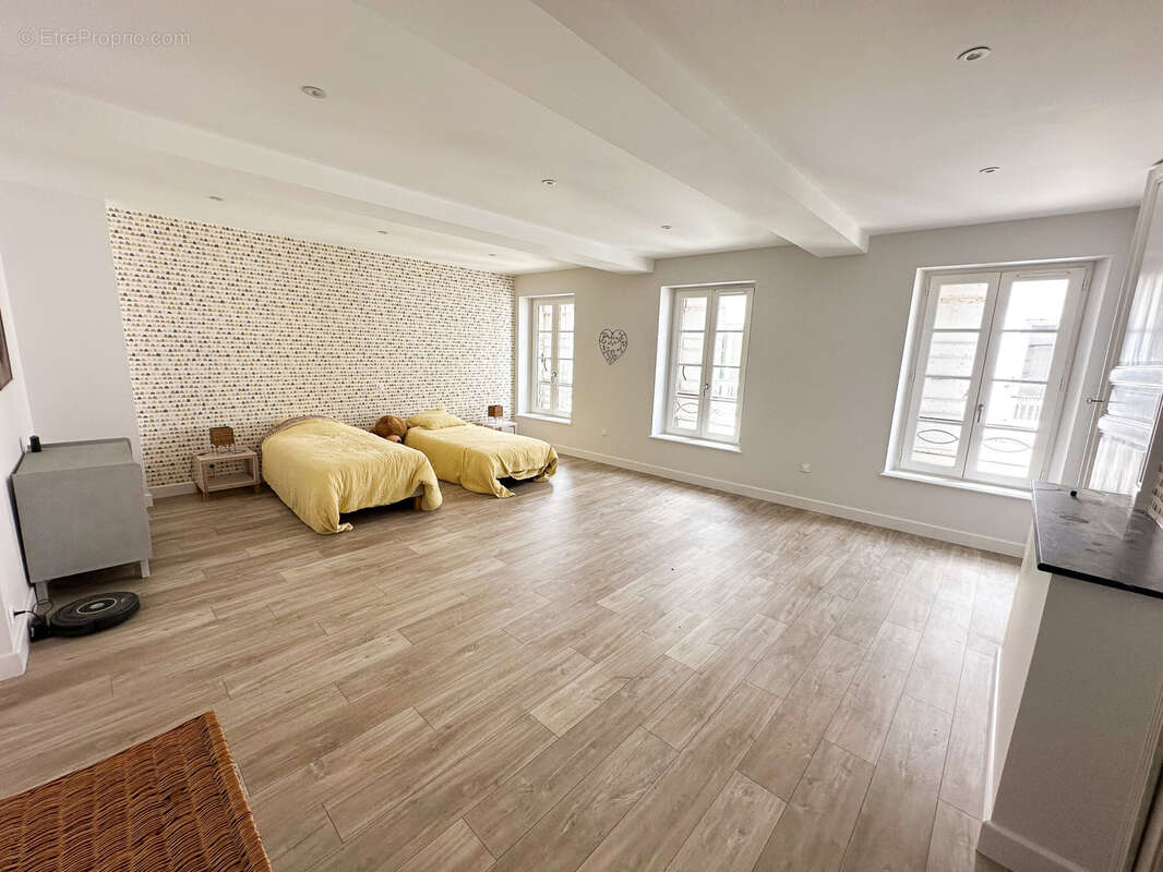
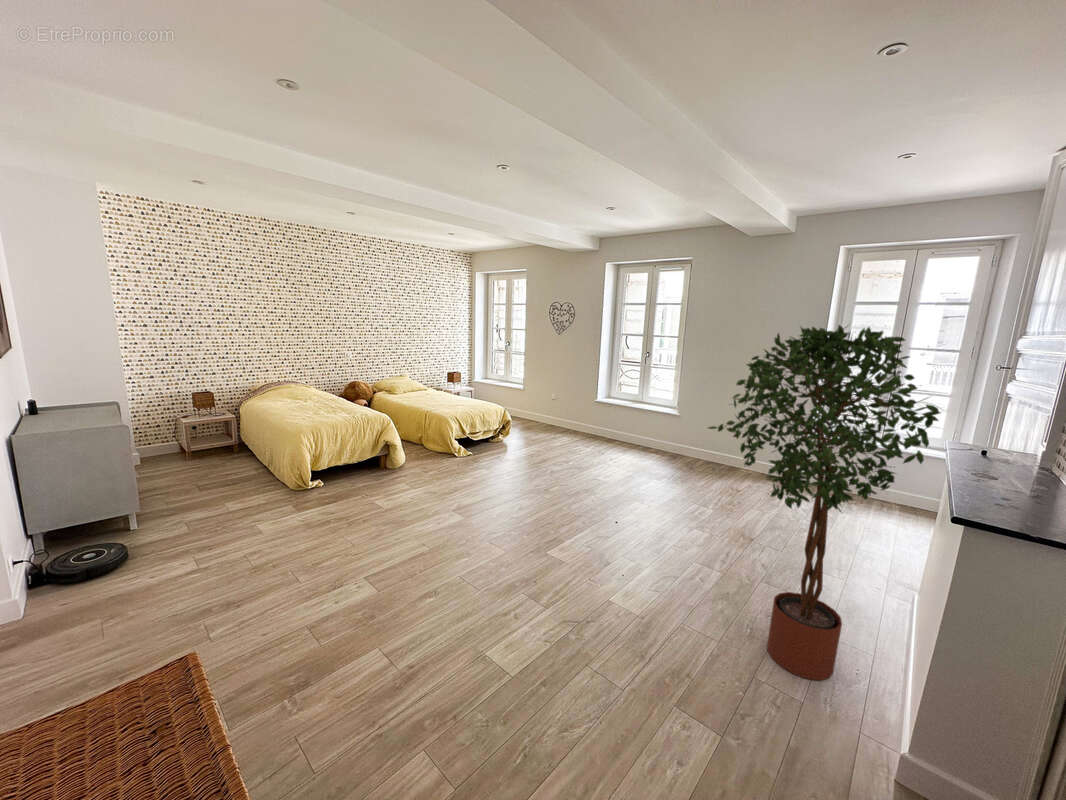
+ potted tree (802, 495)
